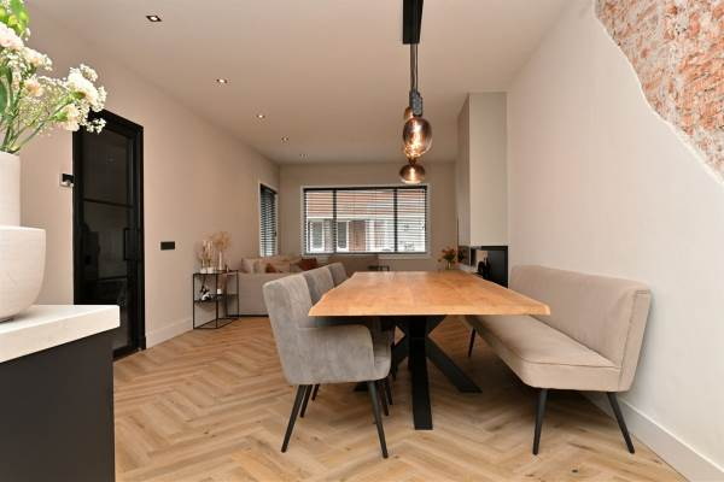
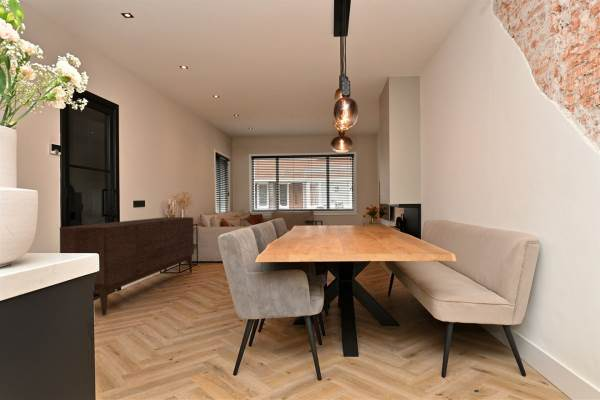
+ sideboard (142, 254)
